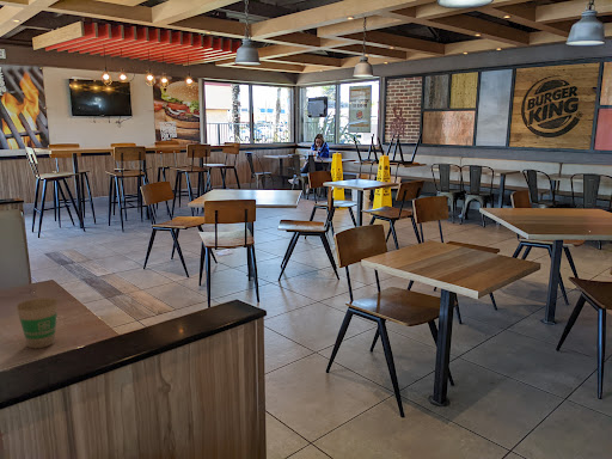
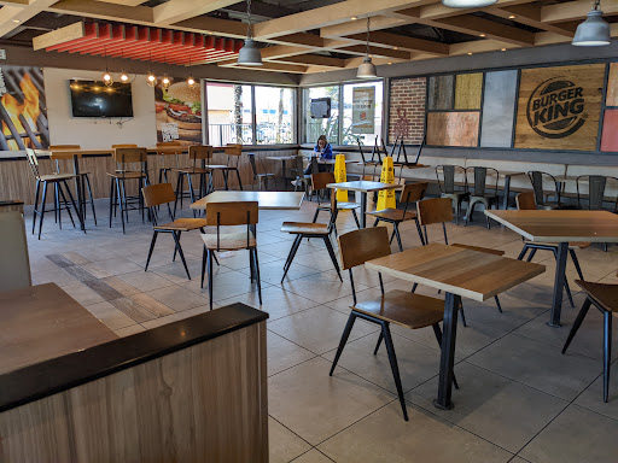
- paper cup (38, 323)
